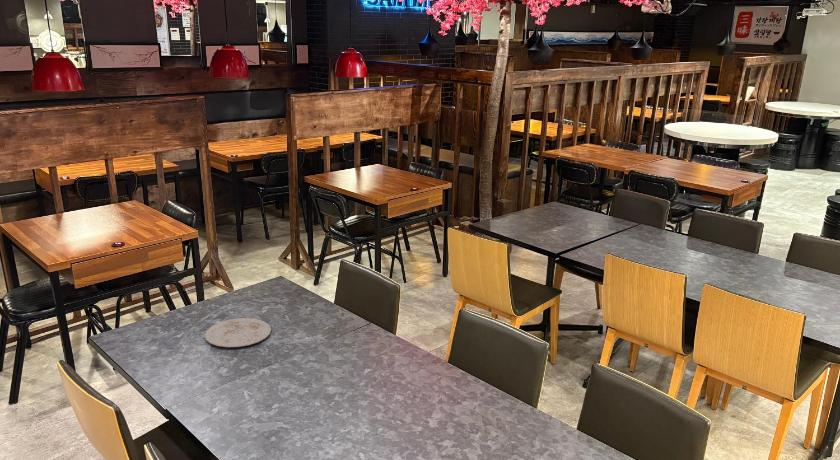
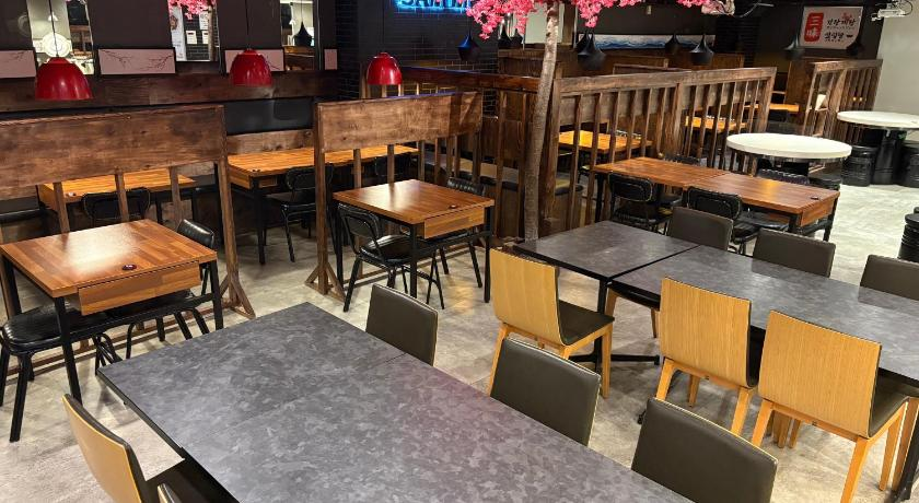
- plate (238, 332)
